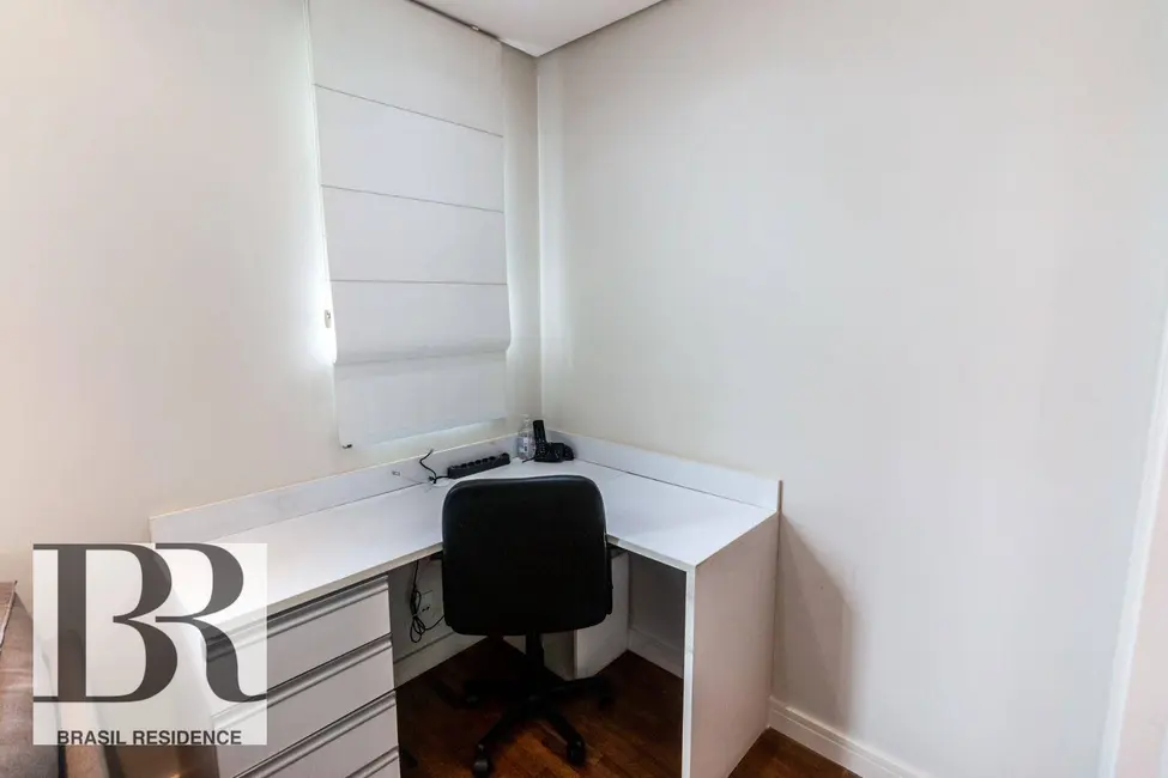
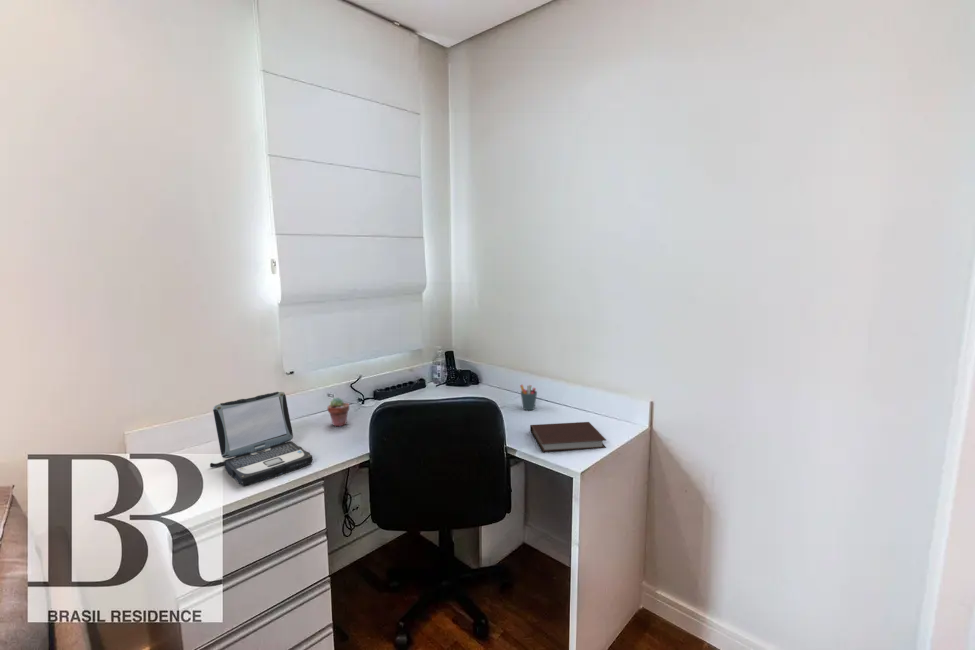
+ potted succulent (338, 410)
+ pen holder (528, 395)
+ notebook (566, 435)
+ laptop (261, 434)
